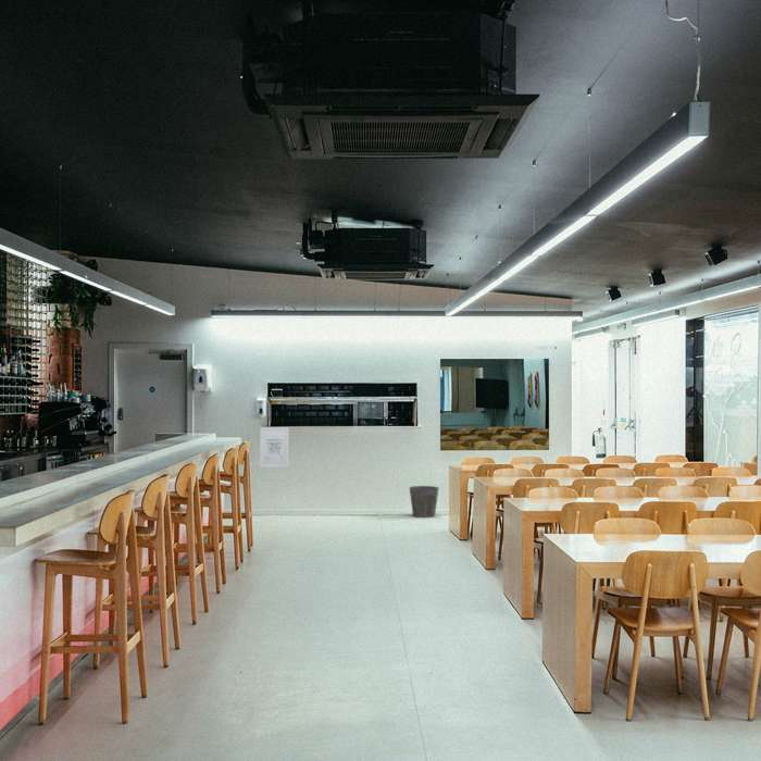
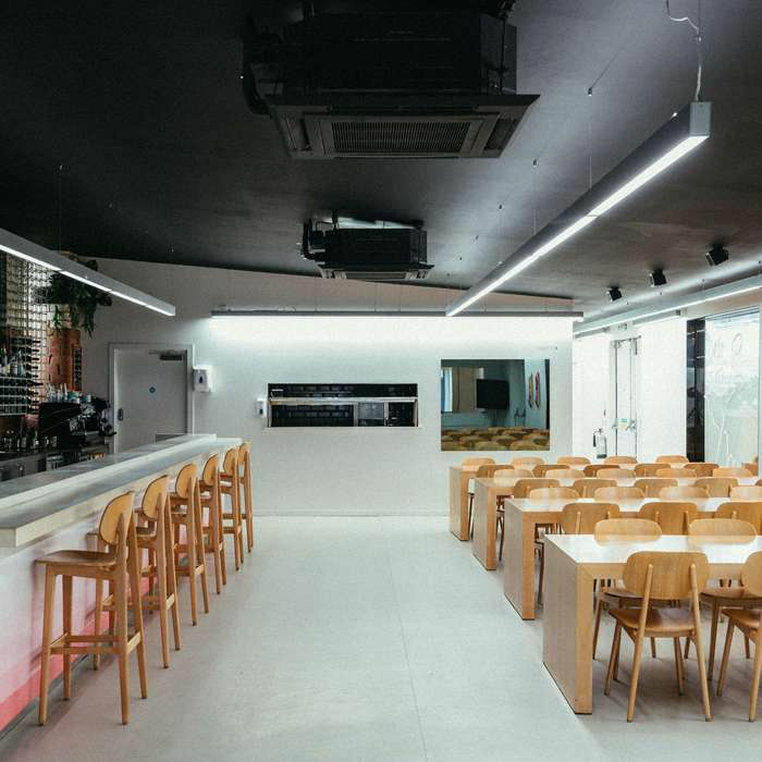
- waste bin (424, 501)
- wall art (274, 447)
